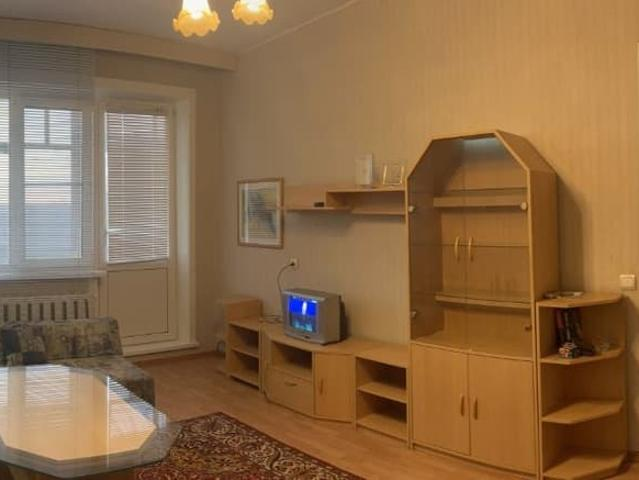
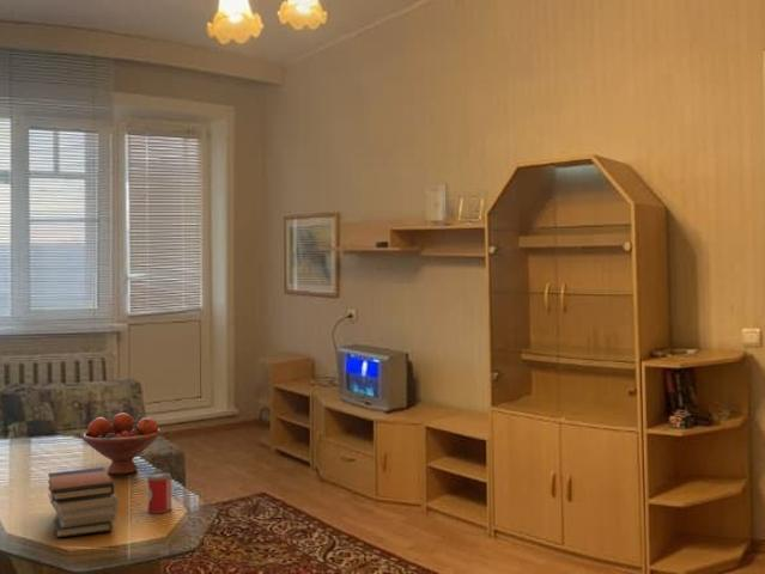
+ beer can (159, 491)
+ book stack (81, 500)
+ fruit bowl (122, 444)
